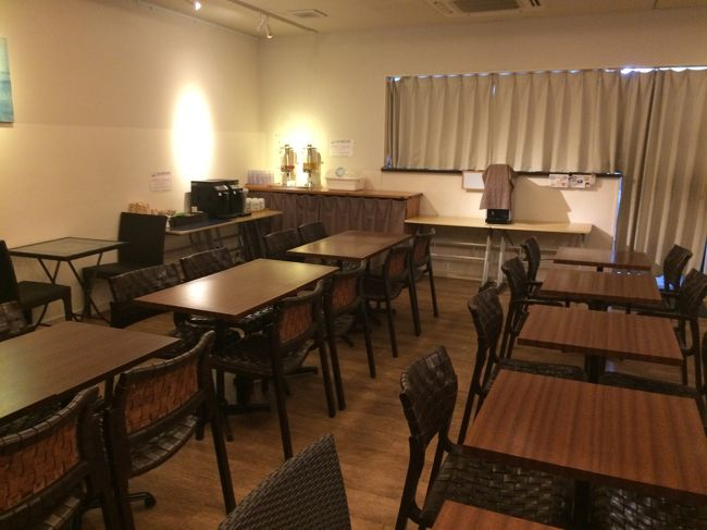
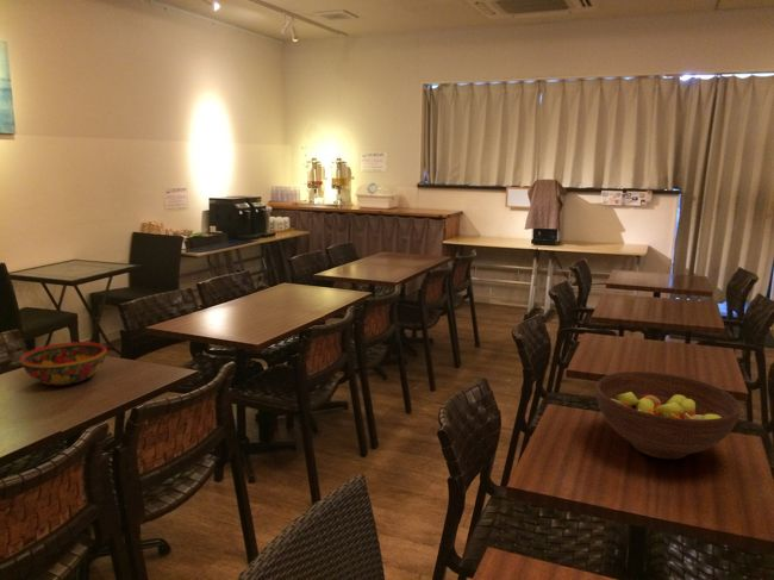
+ bowl (65, 366)
+ fruit bowl (662, 420)
